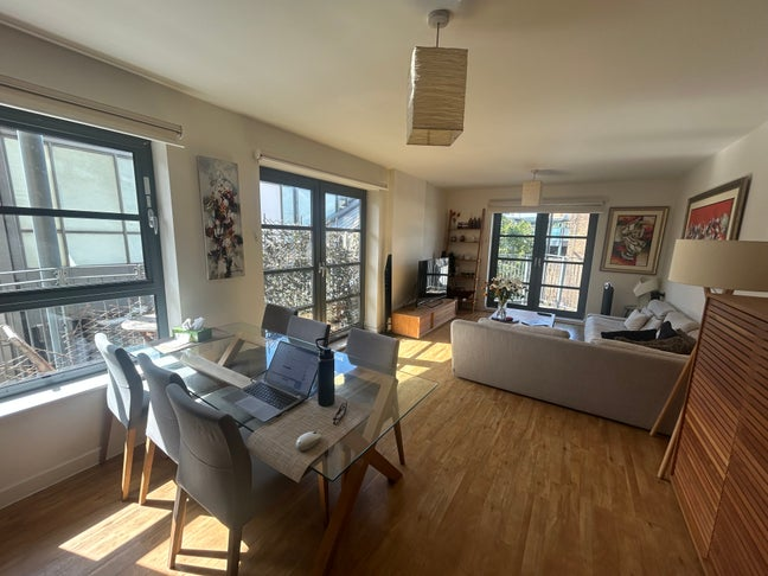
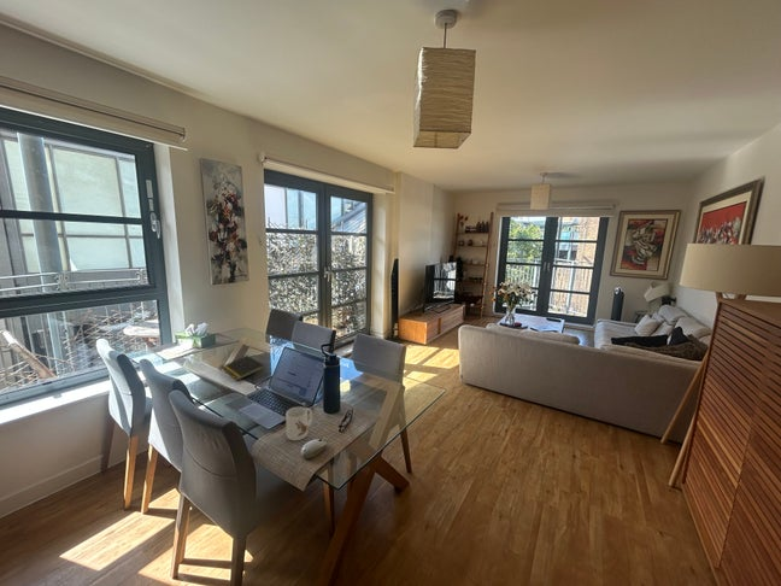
+ mug (300, 421)
+ notepad (242, 367)
